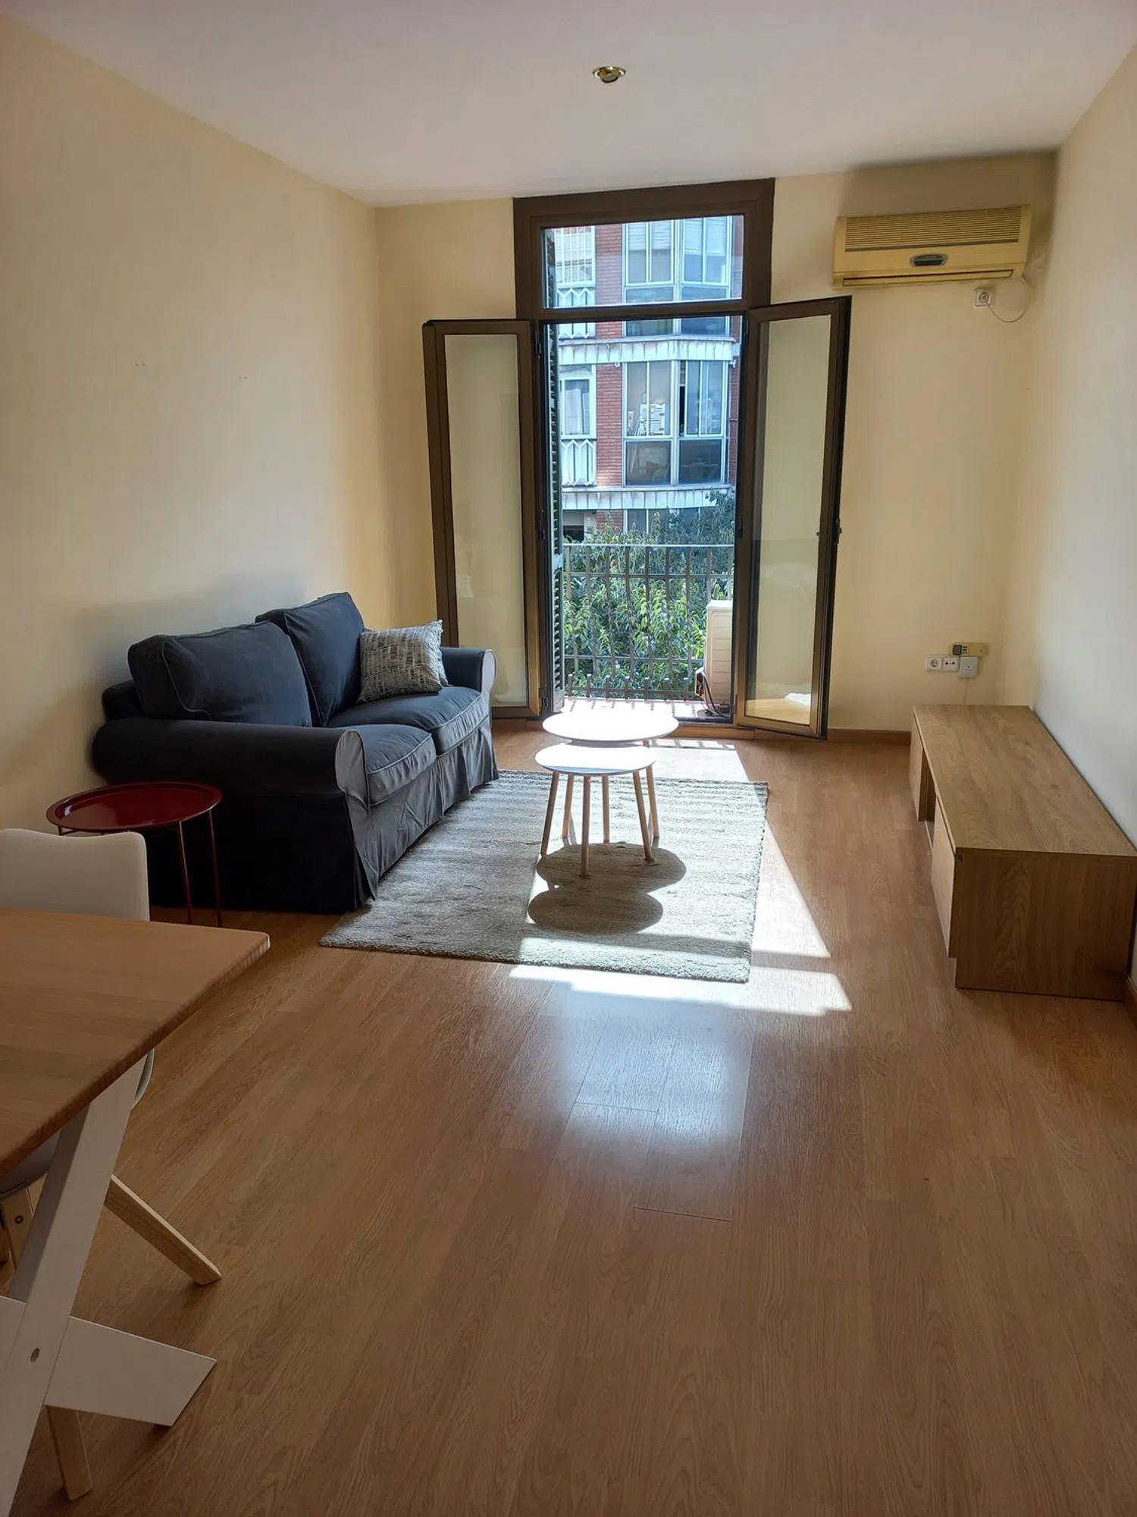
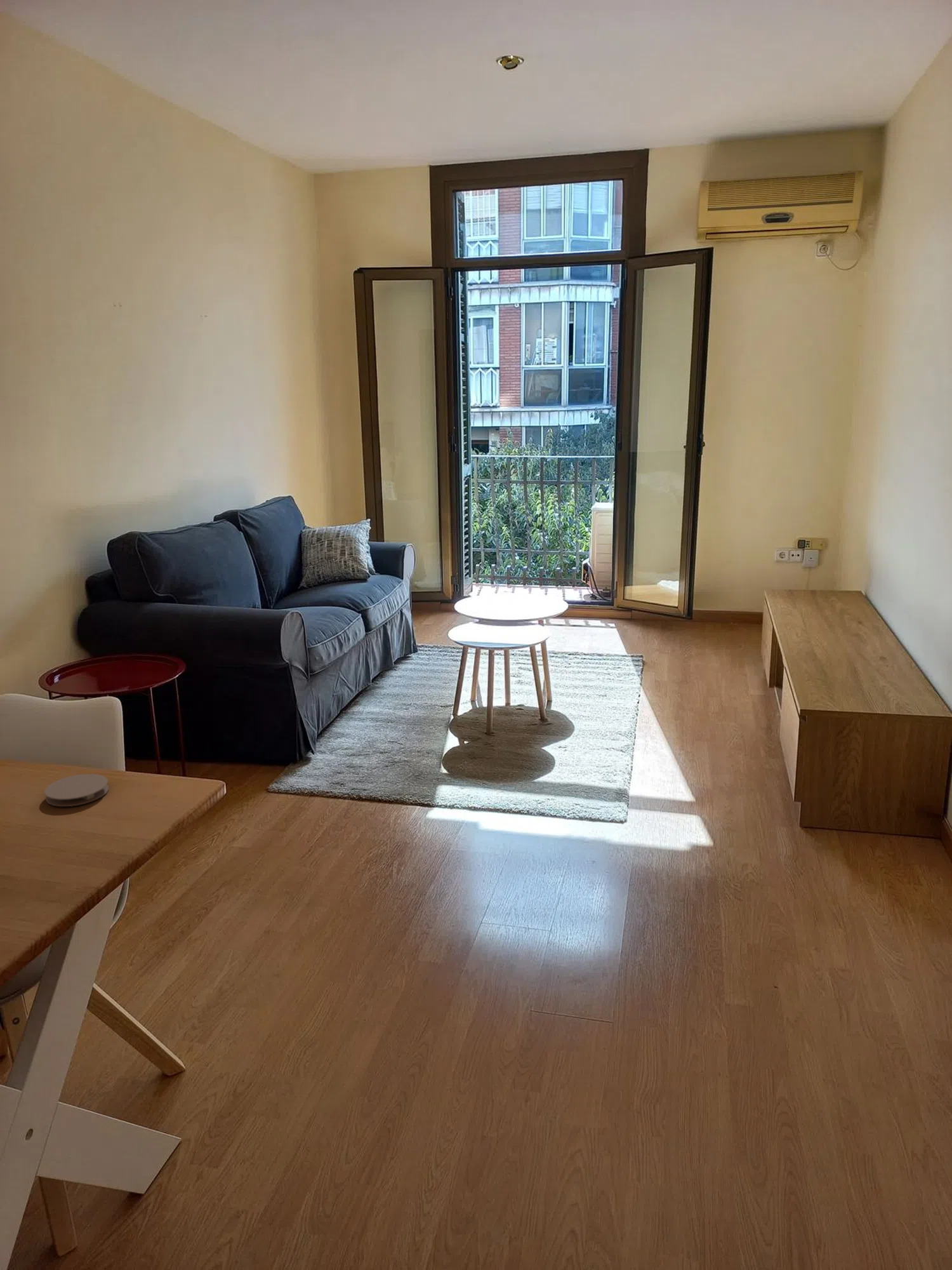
+ coaster (77, 789)
